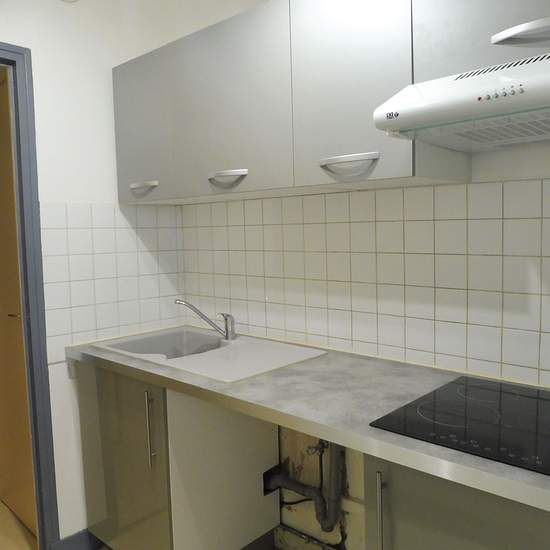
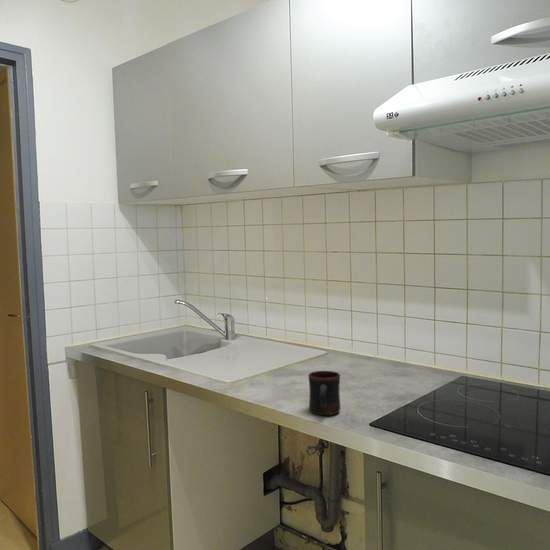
+ mug (324, 395)
